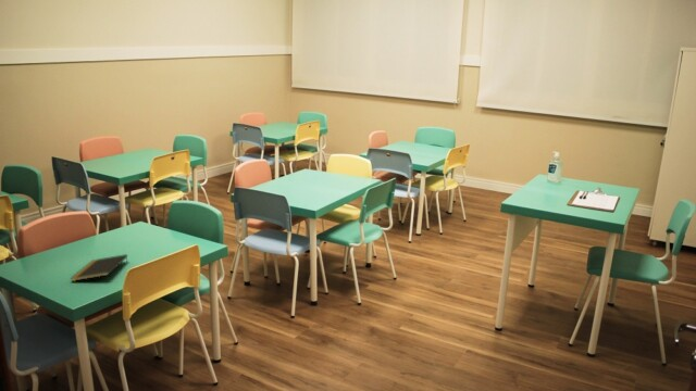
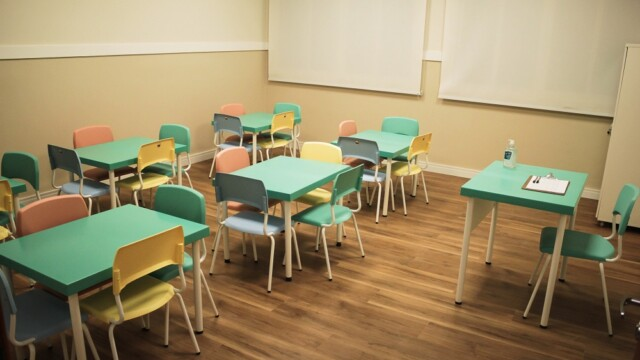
- notepad (100, 267)
